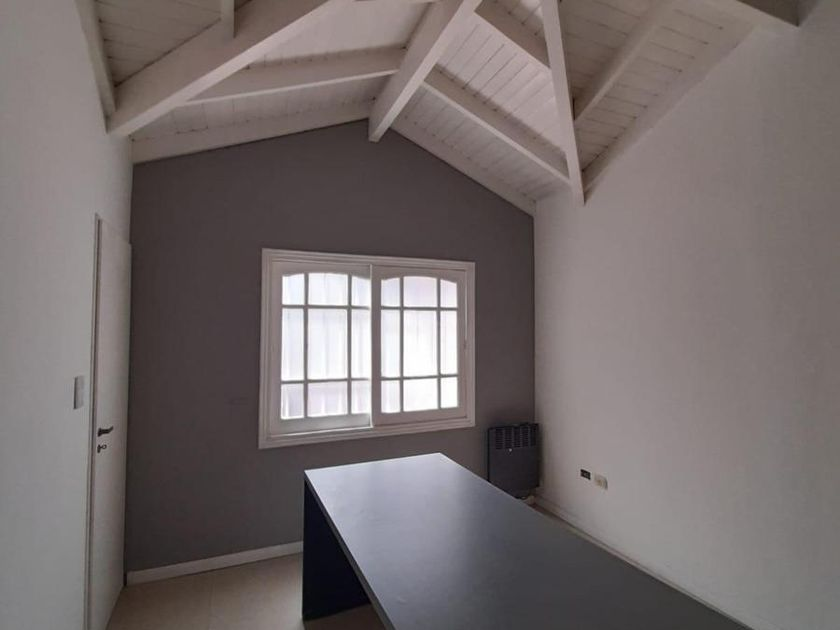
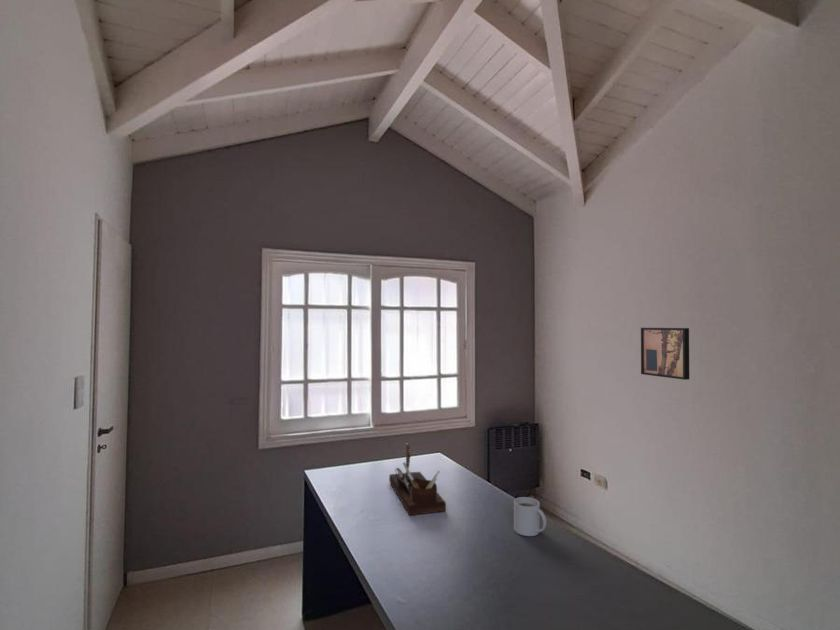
+ wall art (663, 352)
+ mug (528, 517)
+ desk organizer (415, 475)
